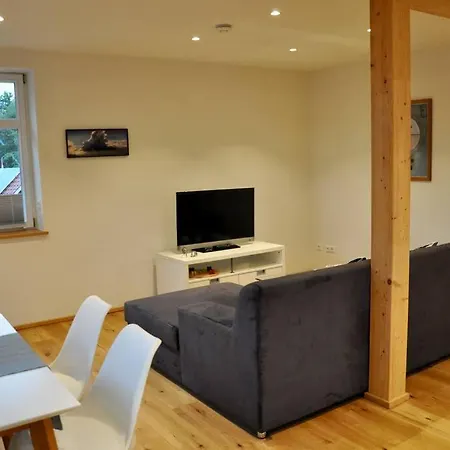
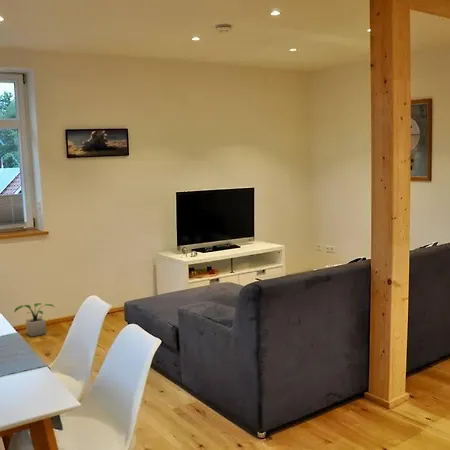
+ potted plant (33, 318)
